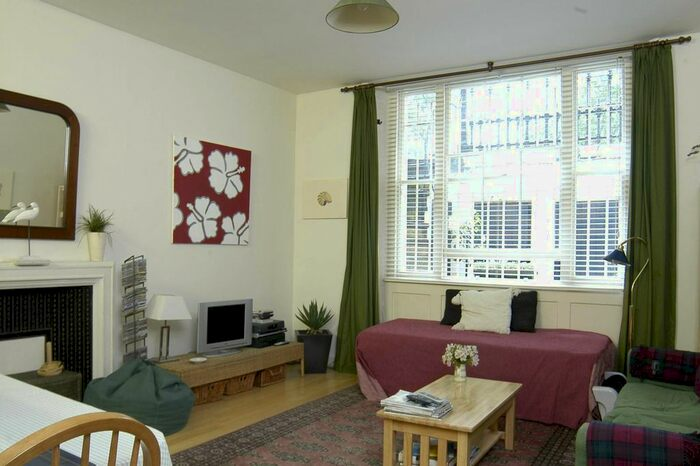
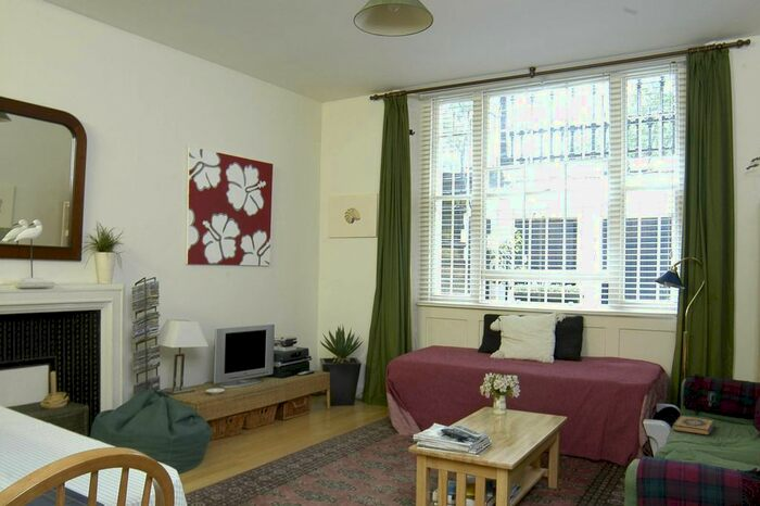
+ hardback book (694, 425)
